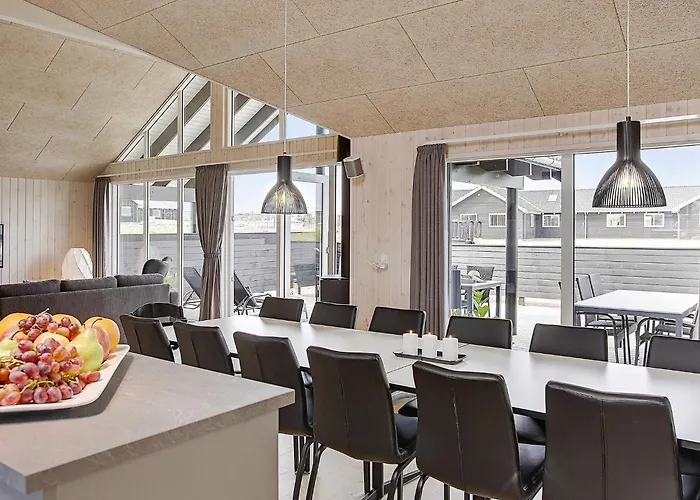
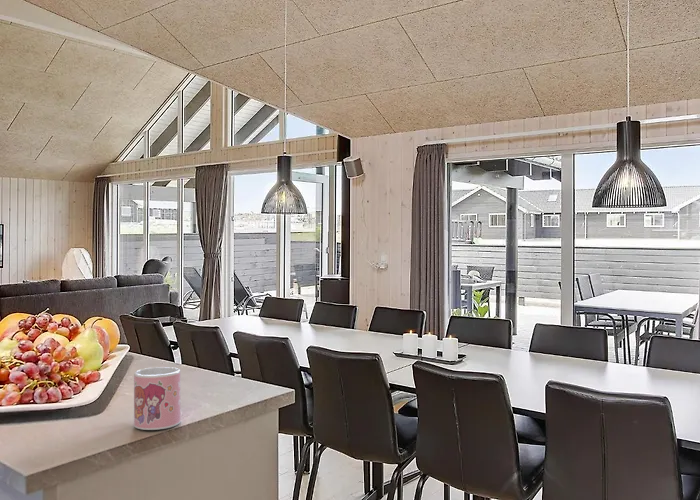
+ mug (154, 395)
